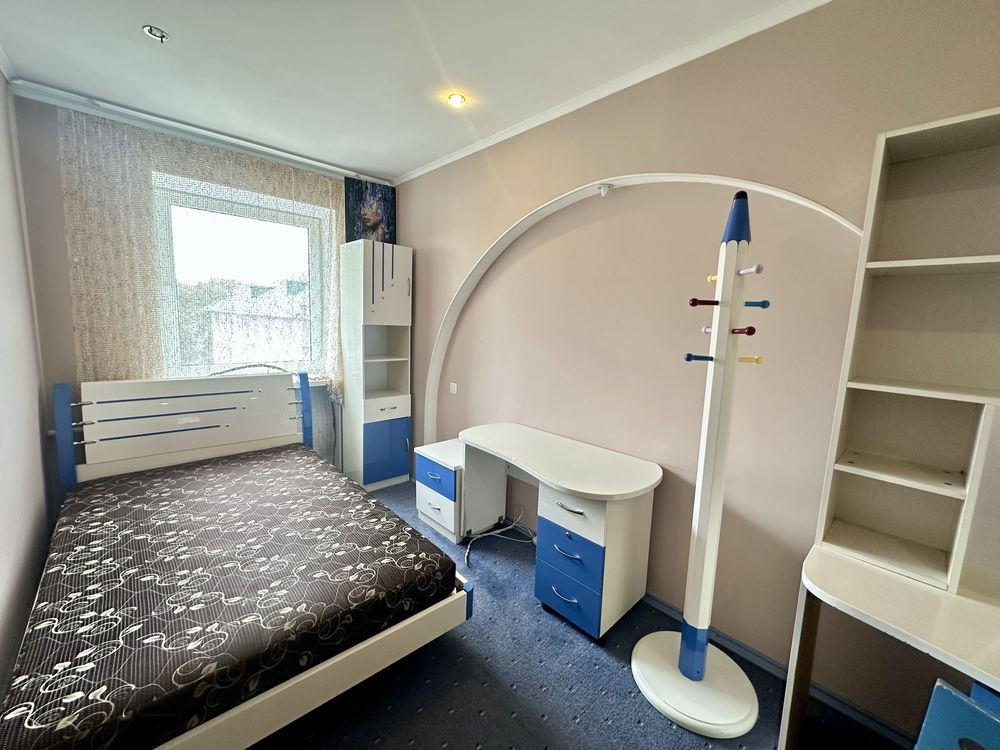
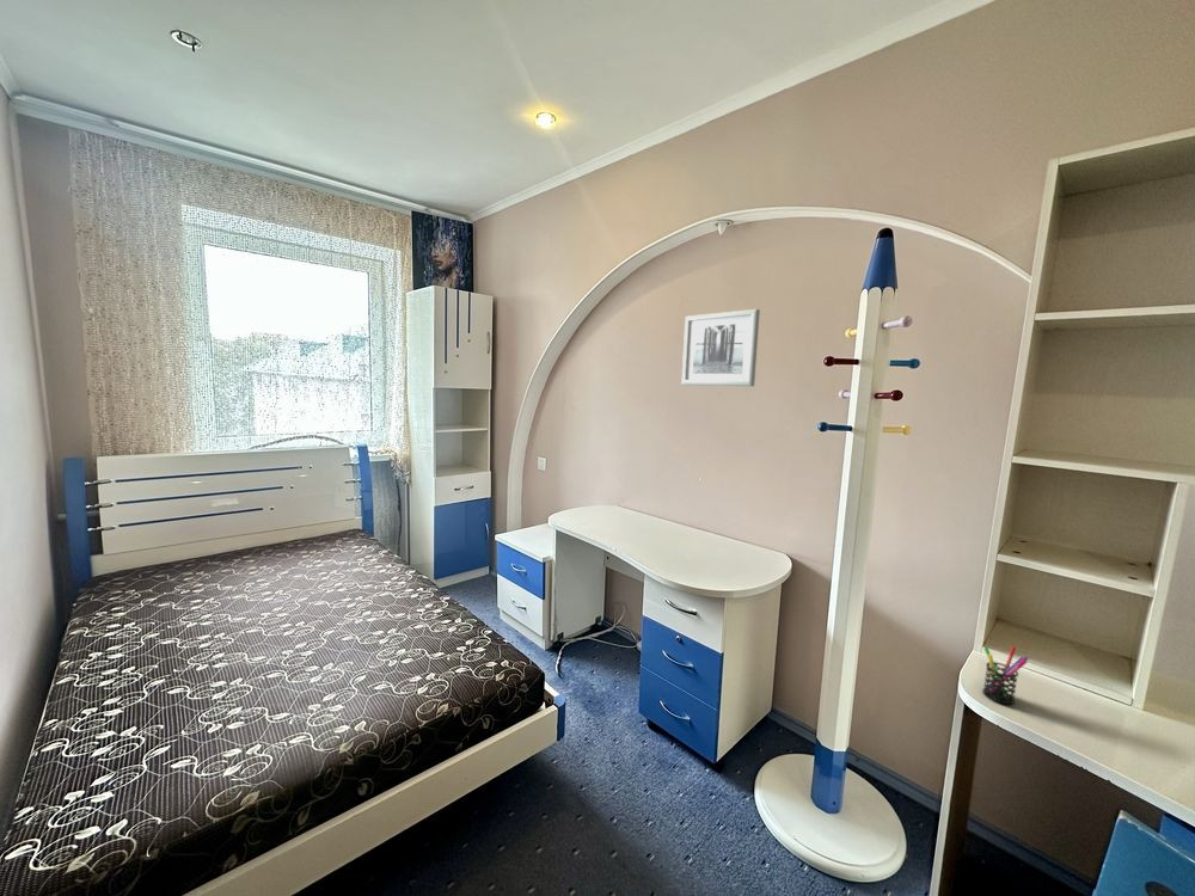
+ pen holder (999, 669)
+ wall art (717, 349)
